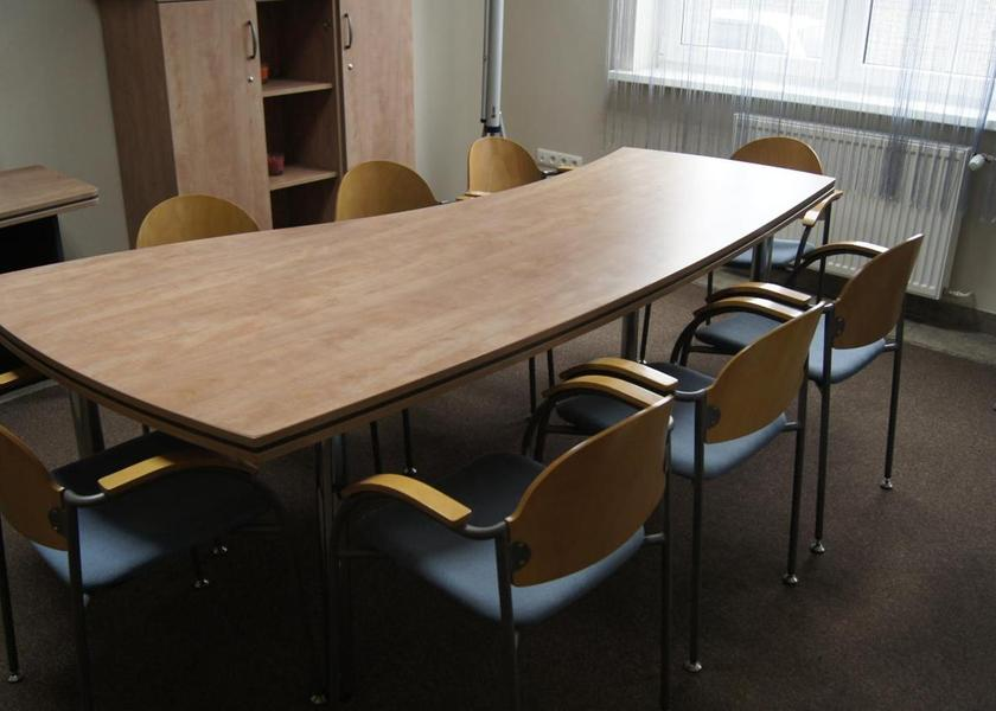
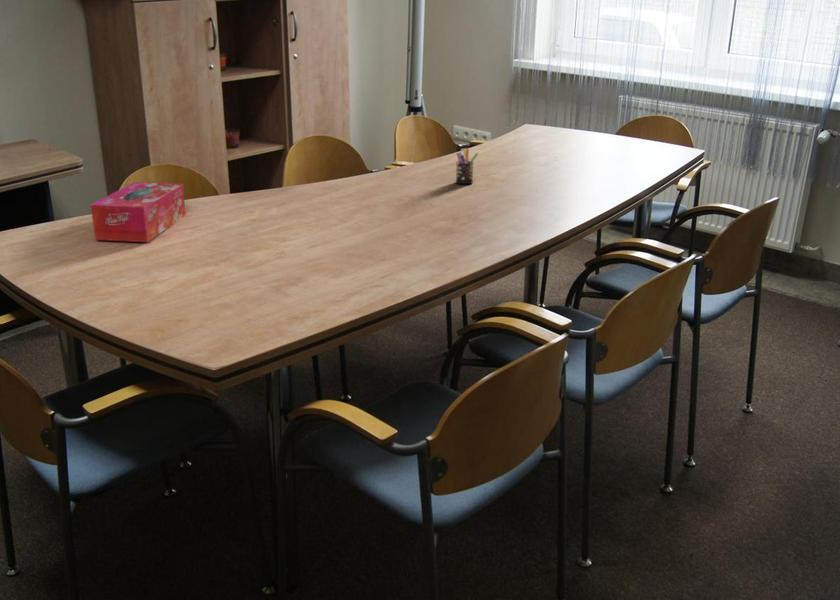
+ pen holder (467, 165)
+ tissue box (140, 210)
